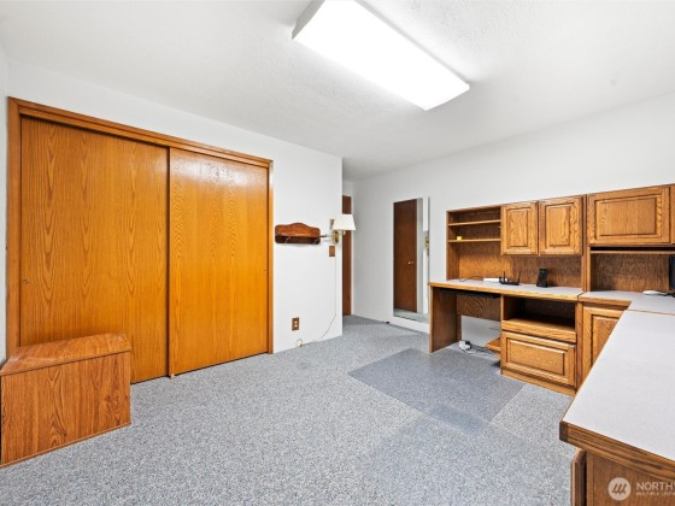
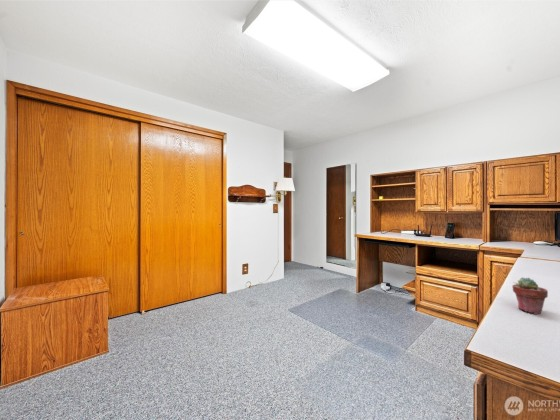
+ potted succulent (529, 294)
